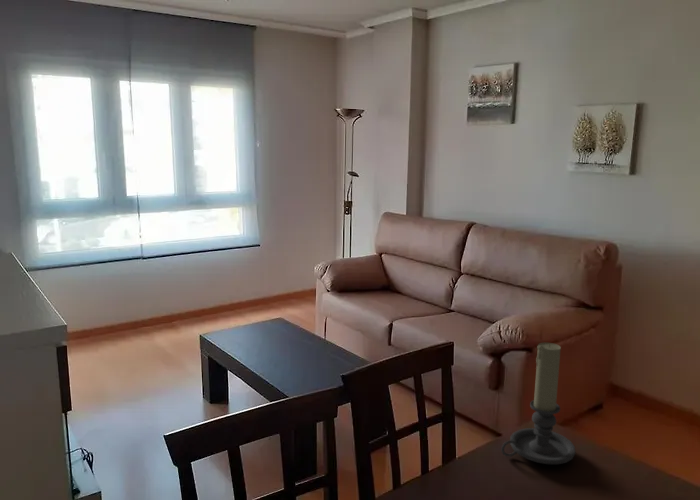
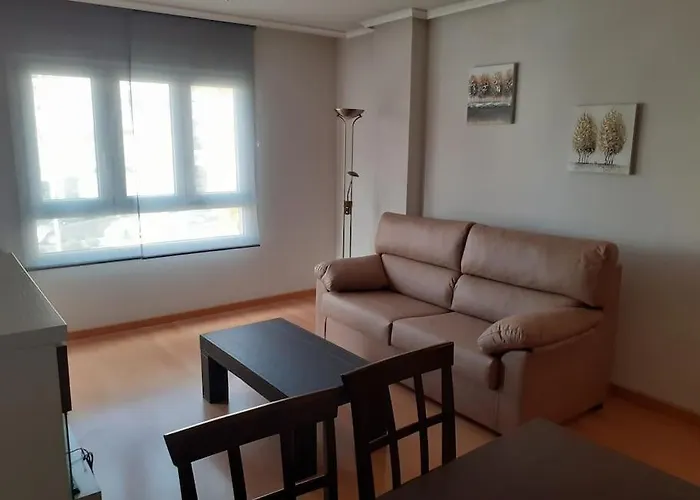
- candle holder (539, 399)
